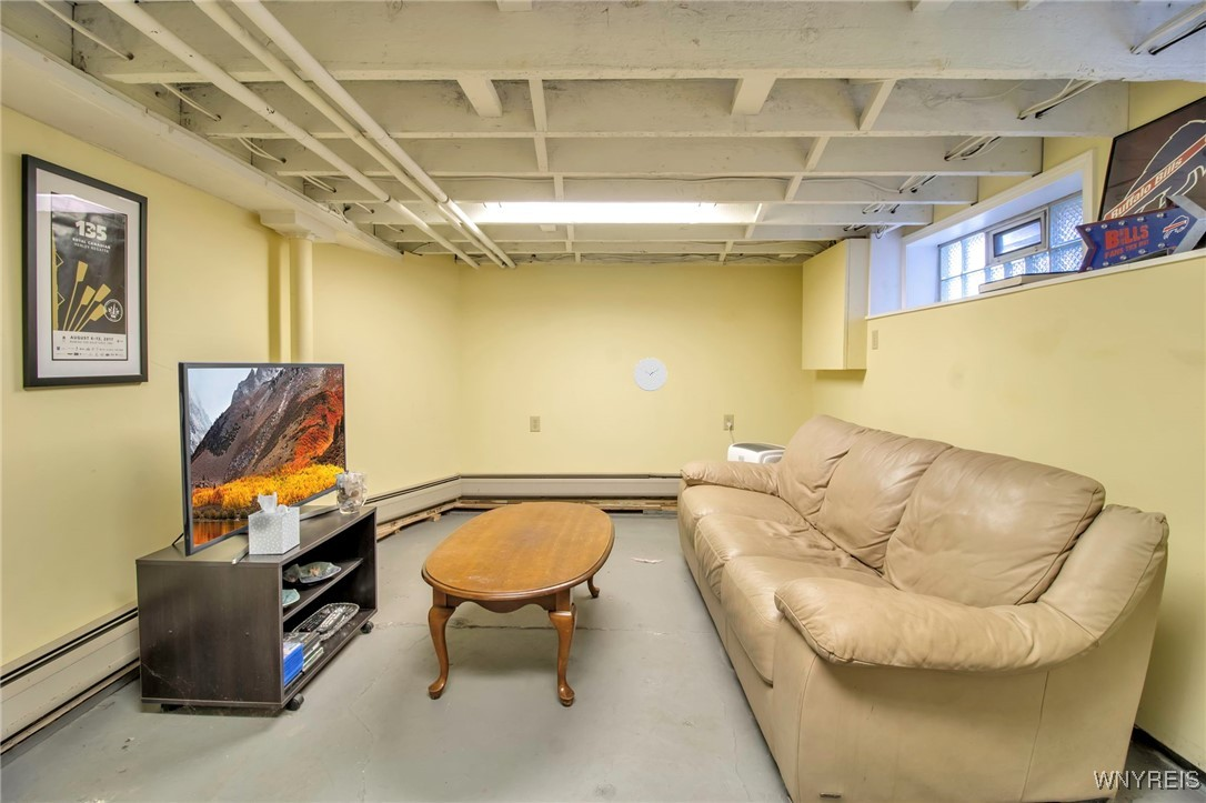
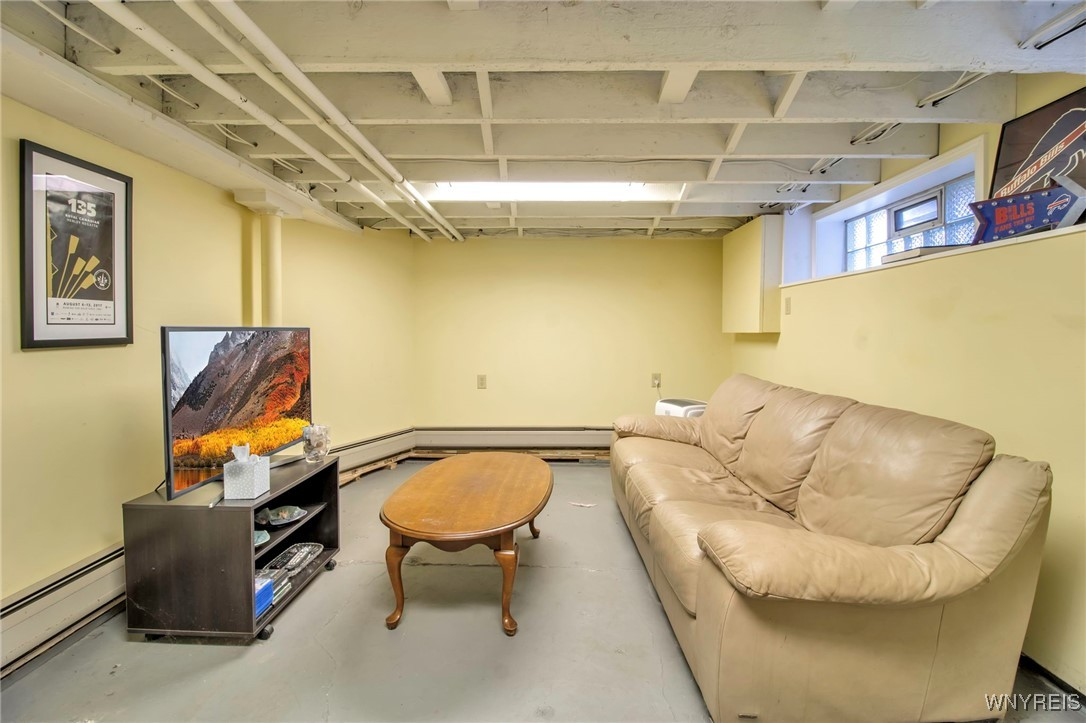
- wall clock (650, 374)
